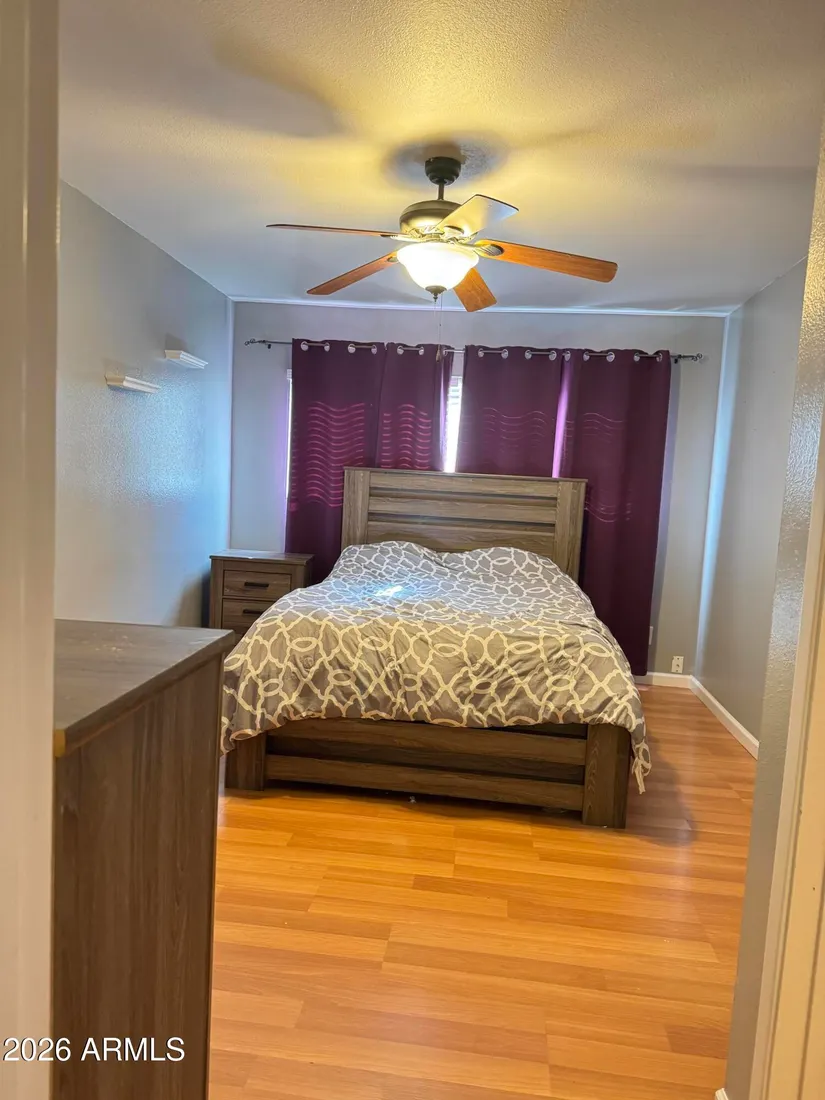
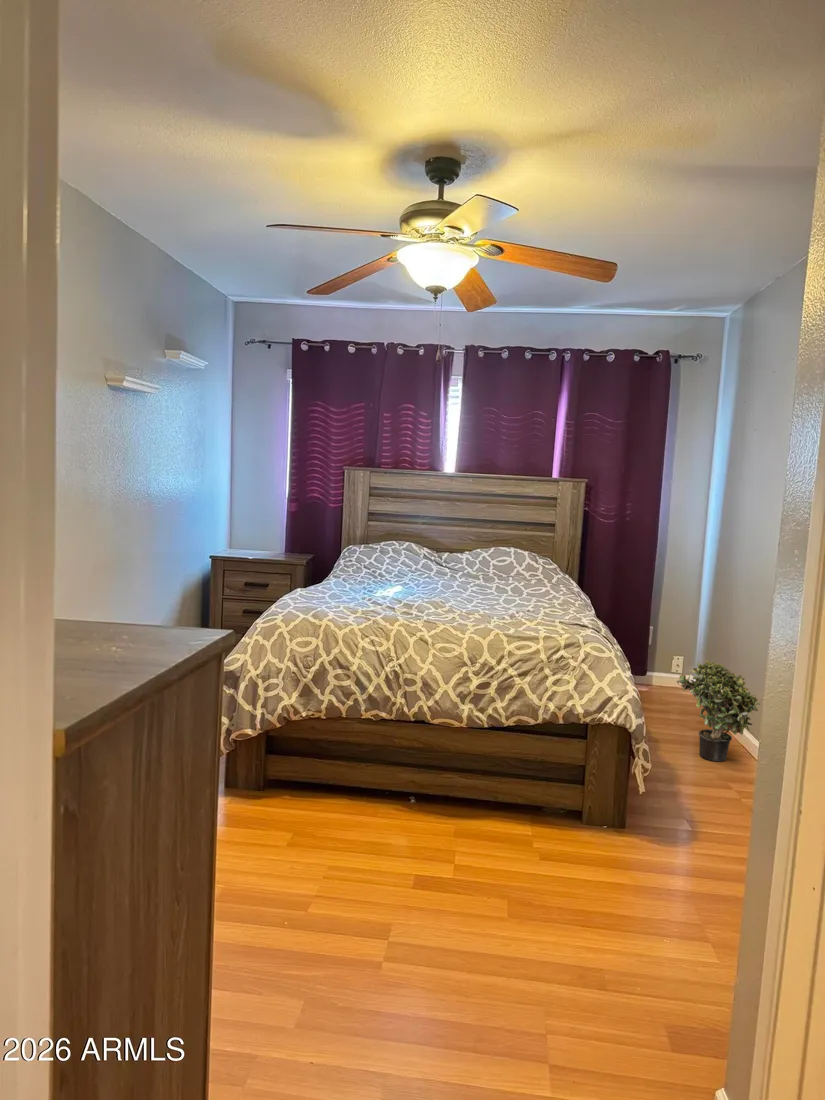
+ potted plant (712, 710)
